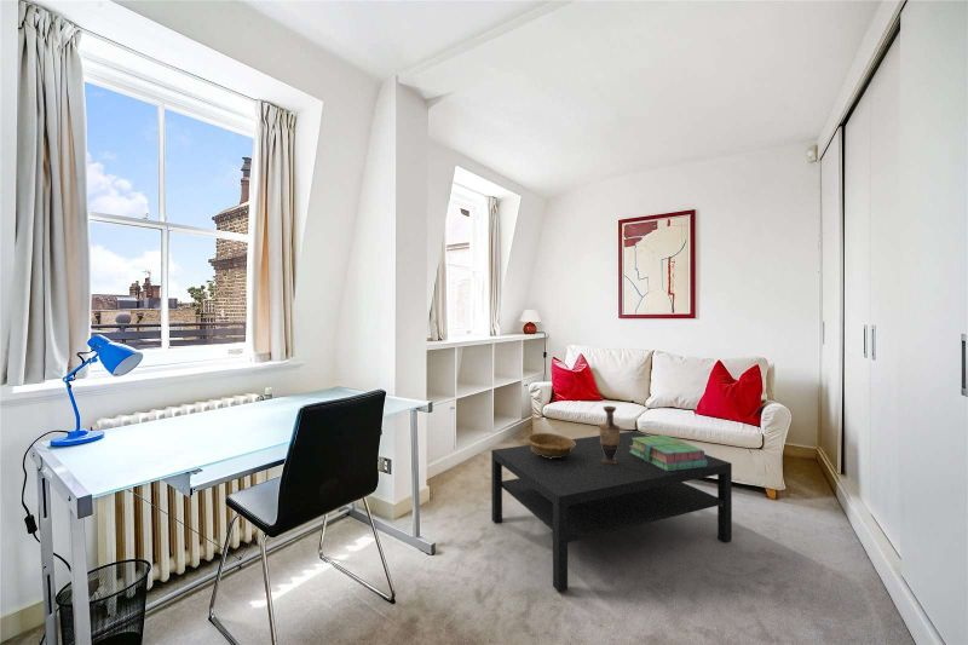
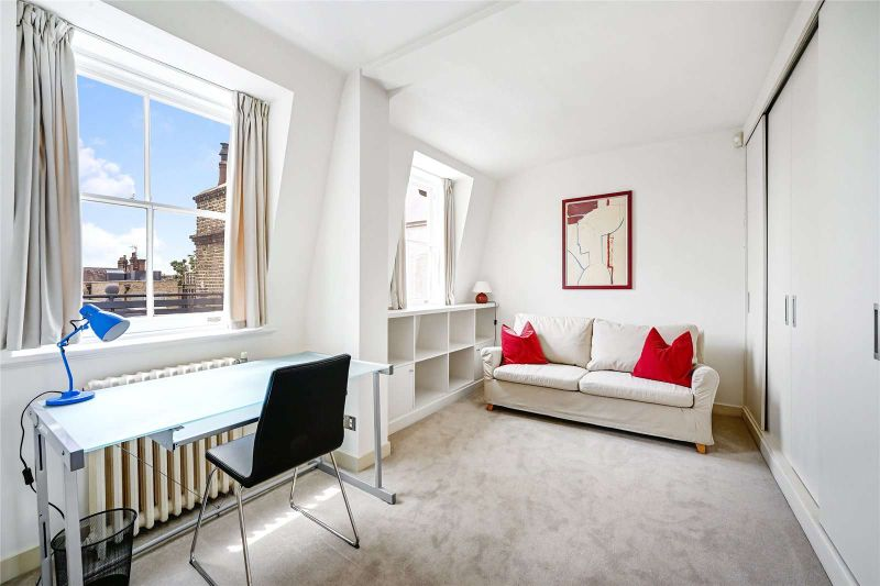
- decorative bowl (551, 445)
- coffee table (605, 493)
- vase (609, 433)
- stack of books (666, 450)
